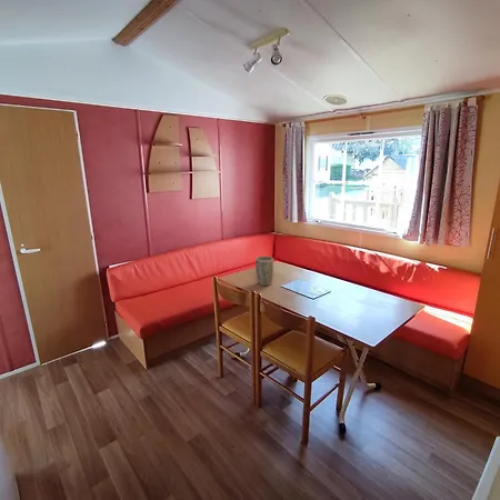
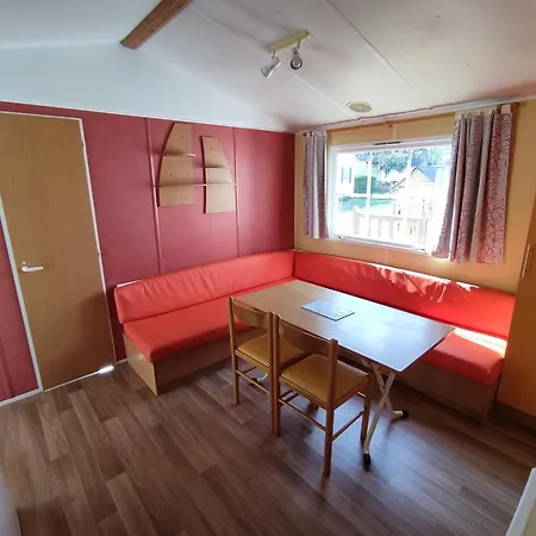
- plant pot (264, 270)
